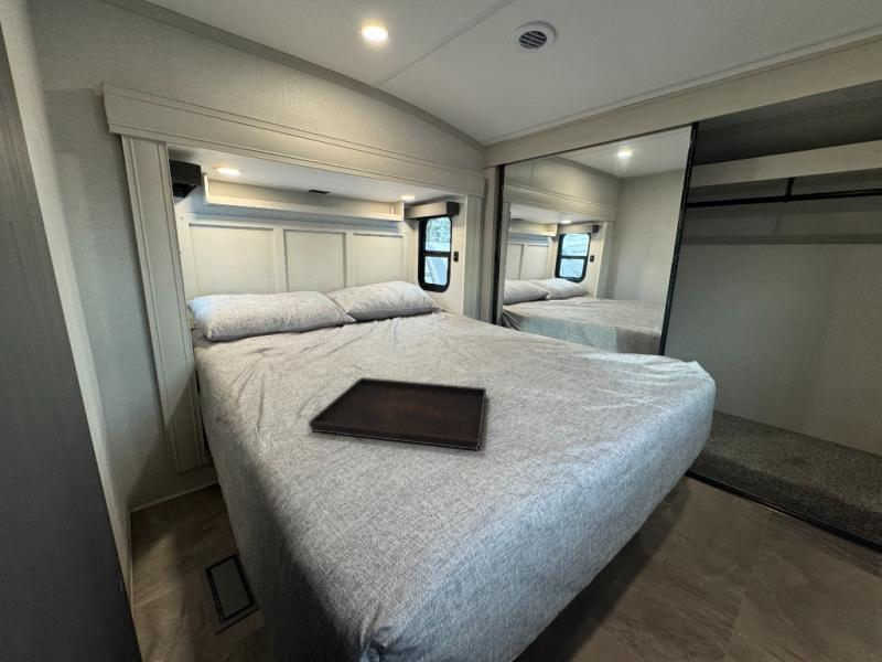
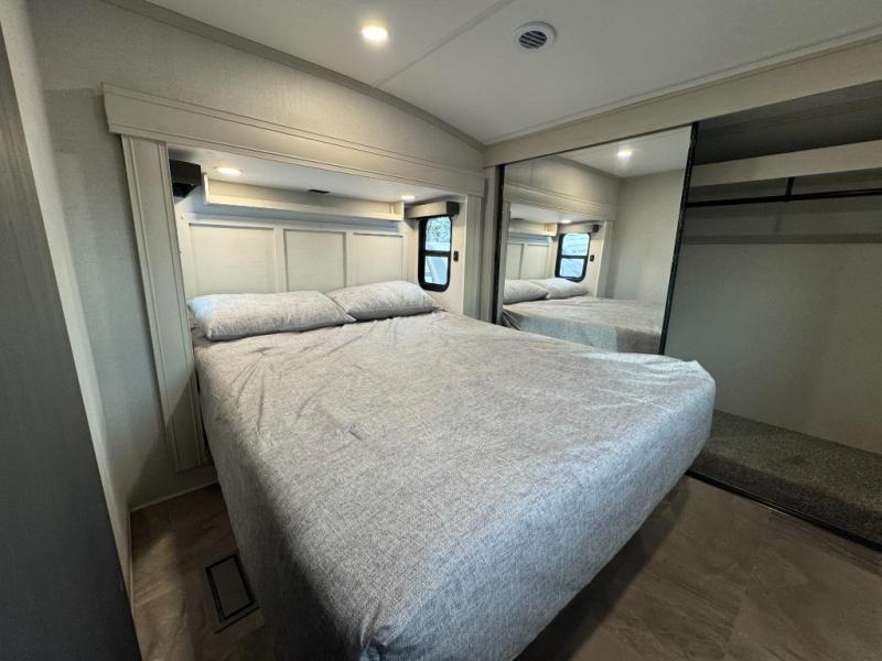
- serving tray (408, 407)
